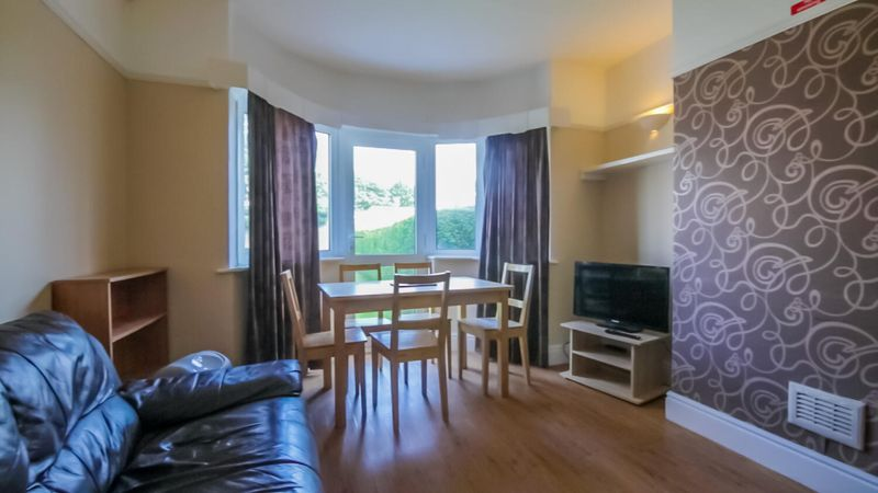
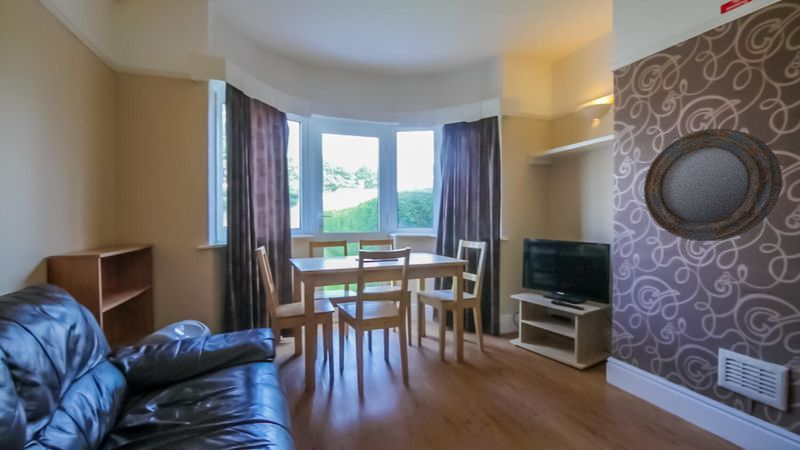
+ home mirror (702, 185)
